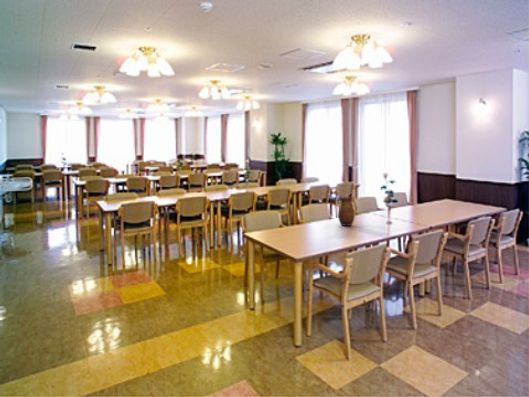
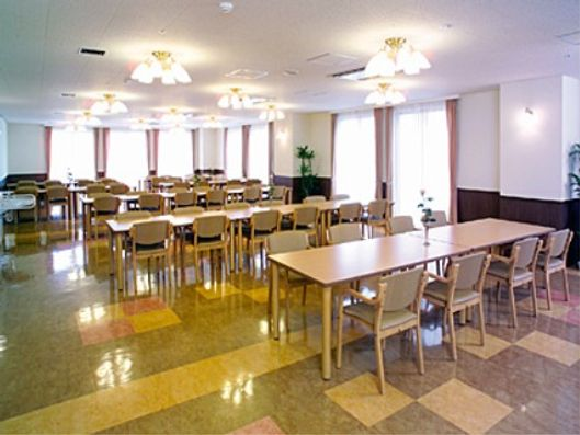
- vase (346, 211)
